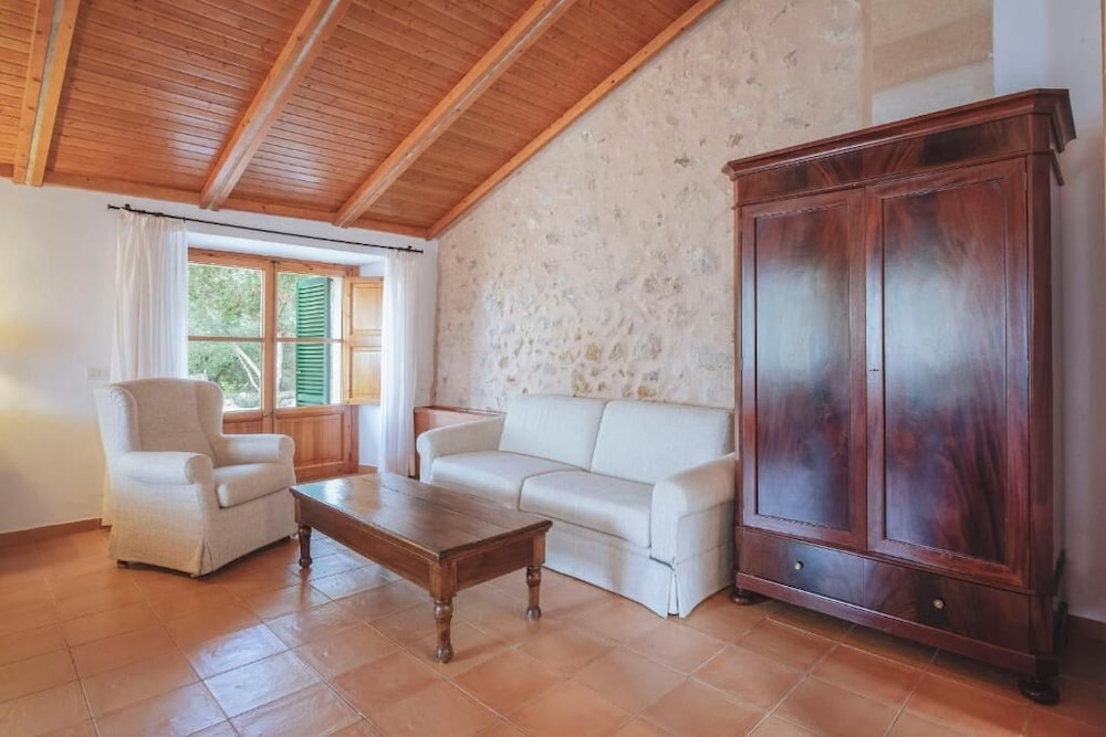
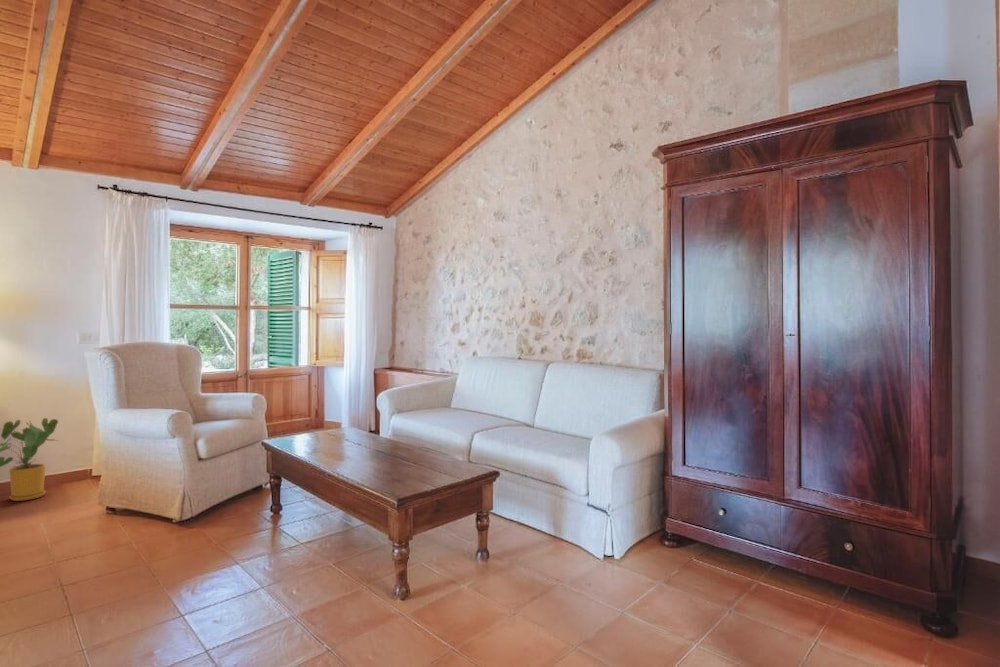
+ house plant (24, 459)
